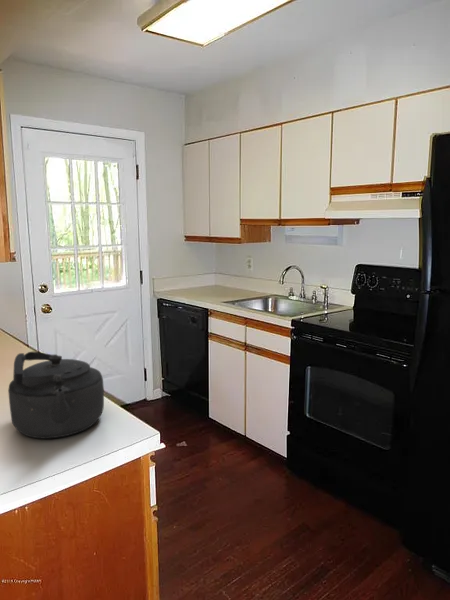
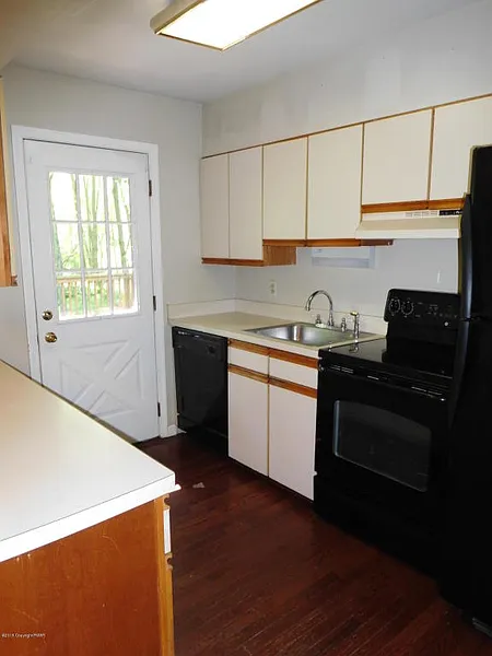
- kettle (56, 390)
